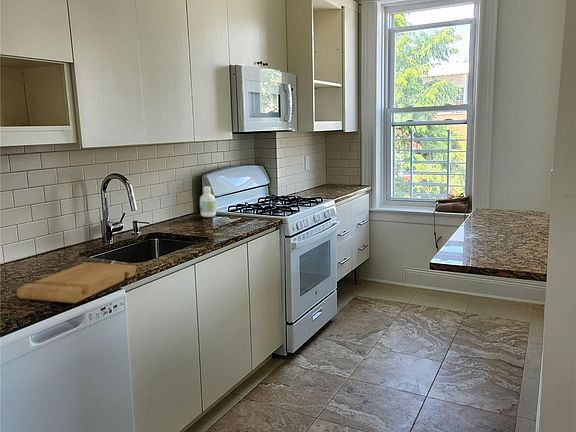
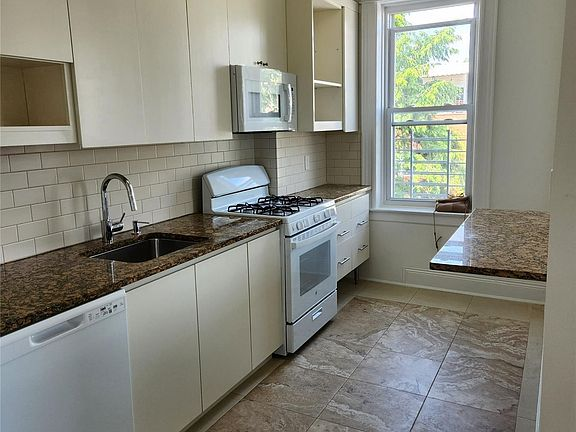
- cutting board (80, 280)
- bottle (207, 201)
